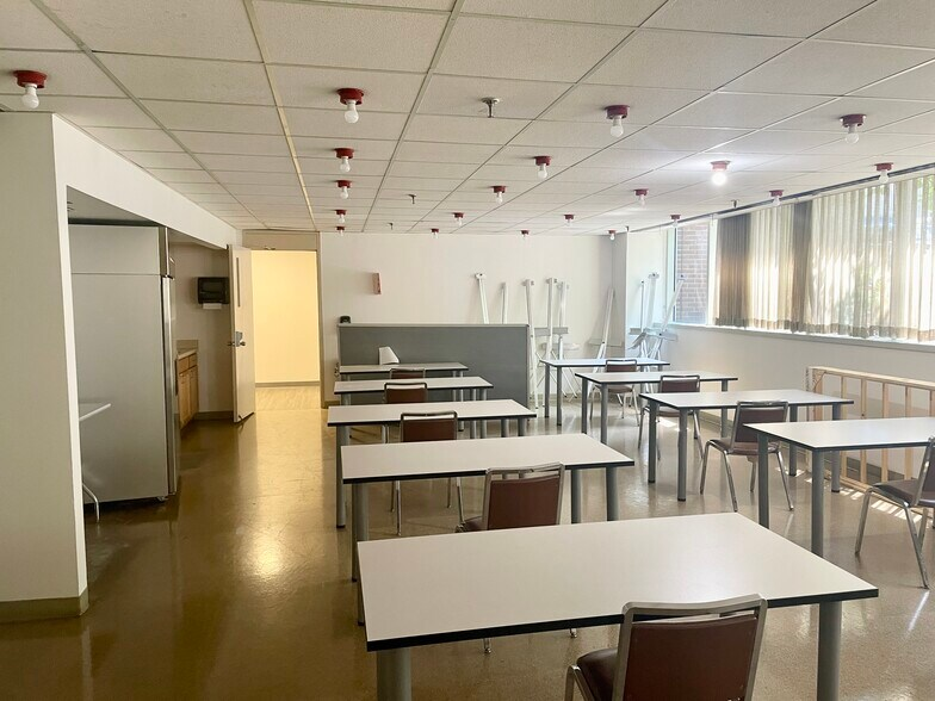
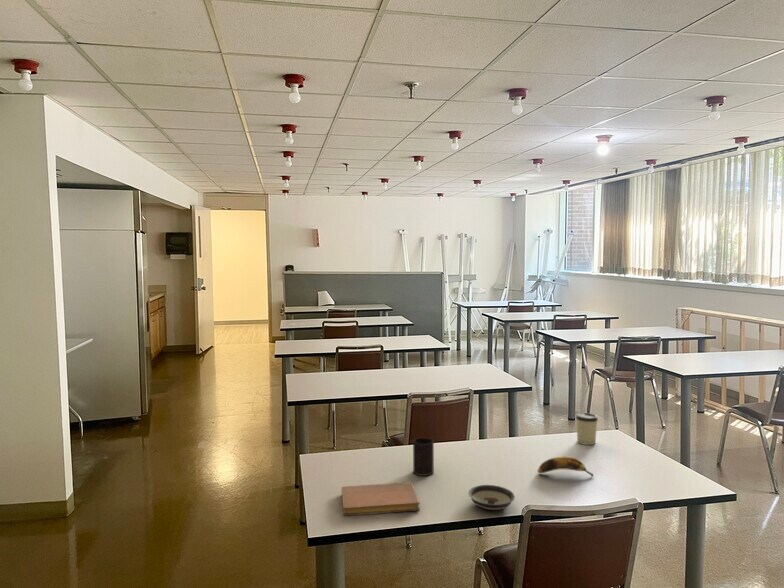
+ saucer (491, 499)
+ cup (586, 428)
+ notebook (379, 497)
+ cup (423, 456)
+ banana (564, 465)
